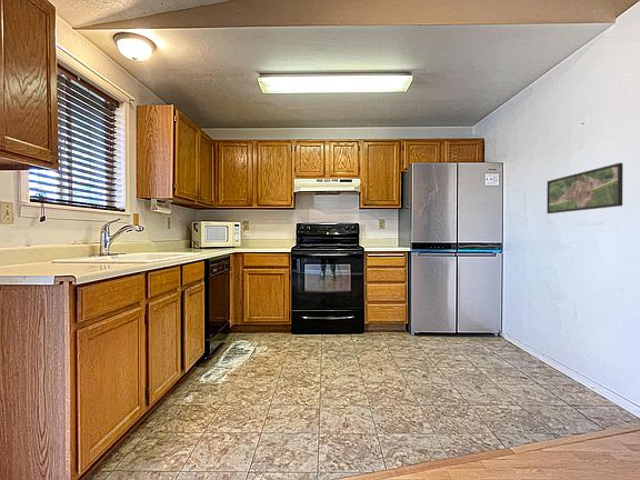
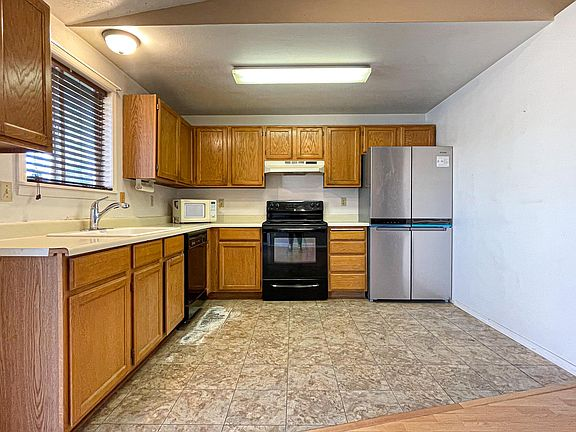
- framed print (579, 191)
